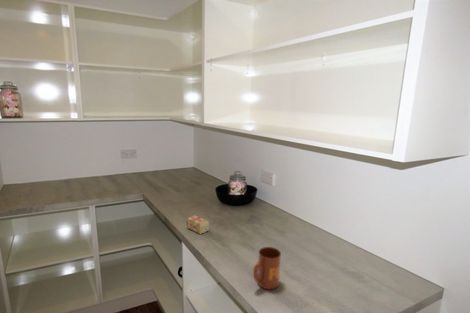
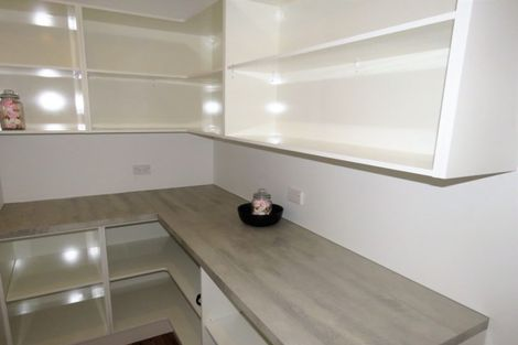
- tea box (197, 224)
- mug (265, 269)
